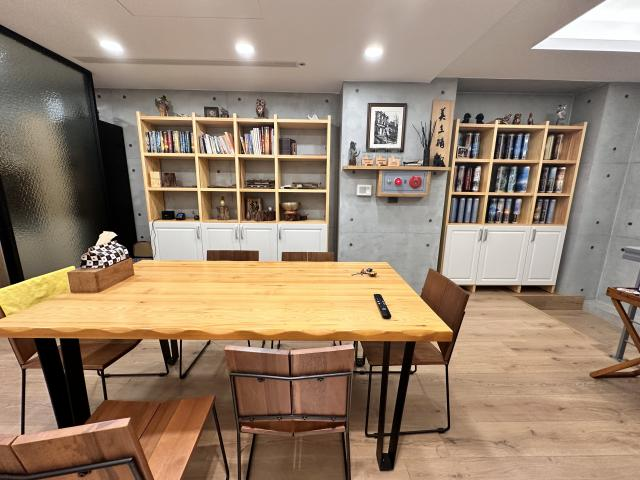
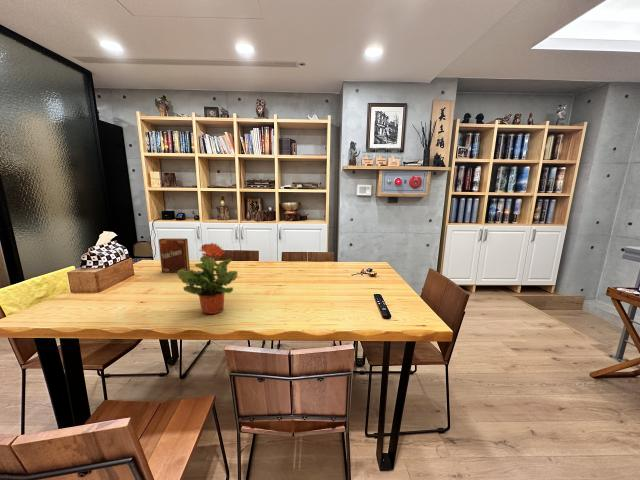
+ potted plant (212, 277)
+ book (174, 255)
